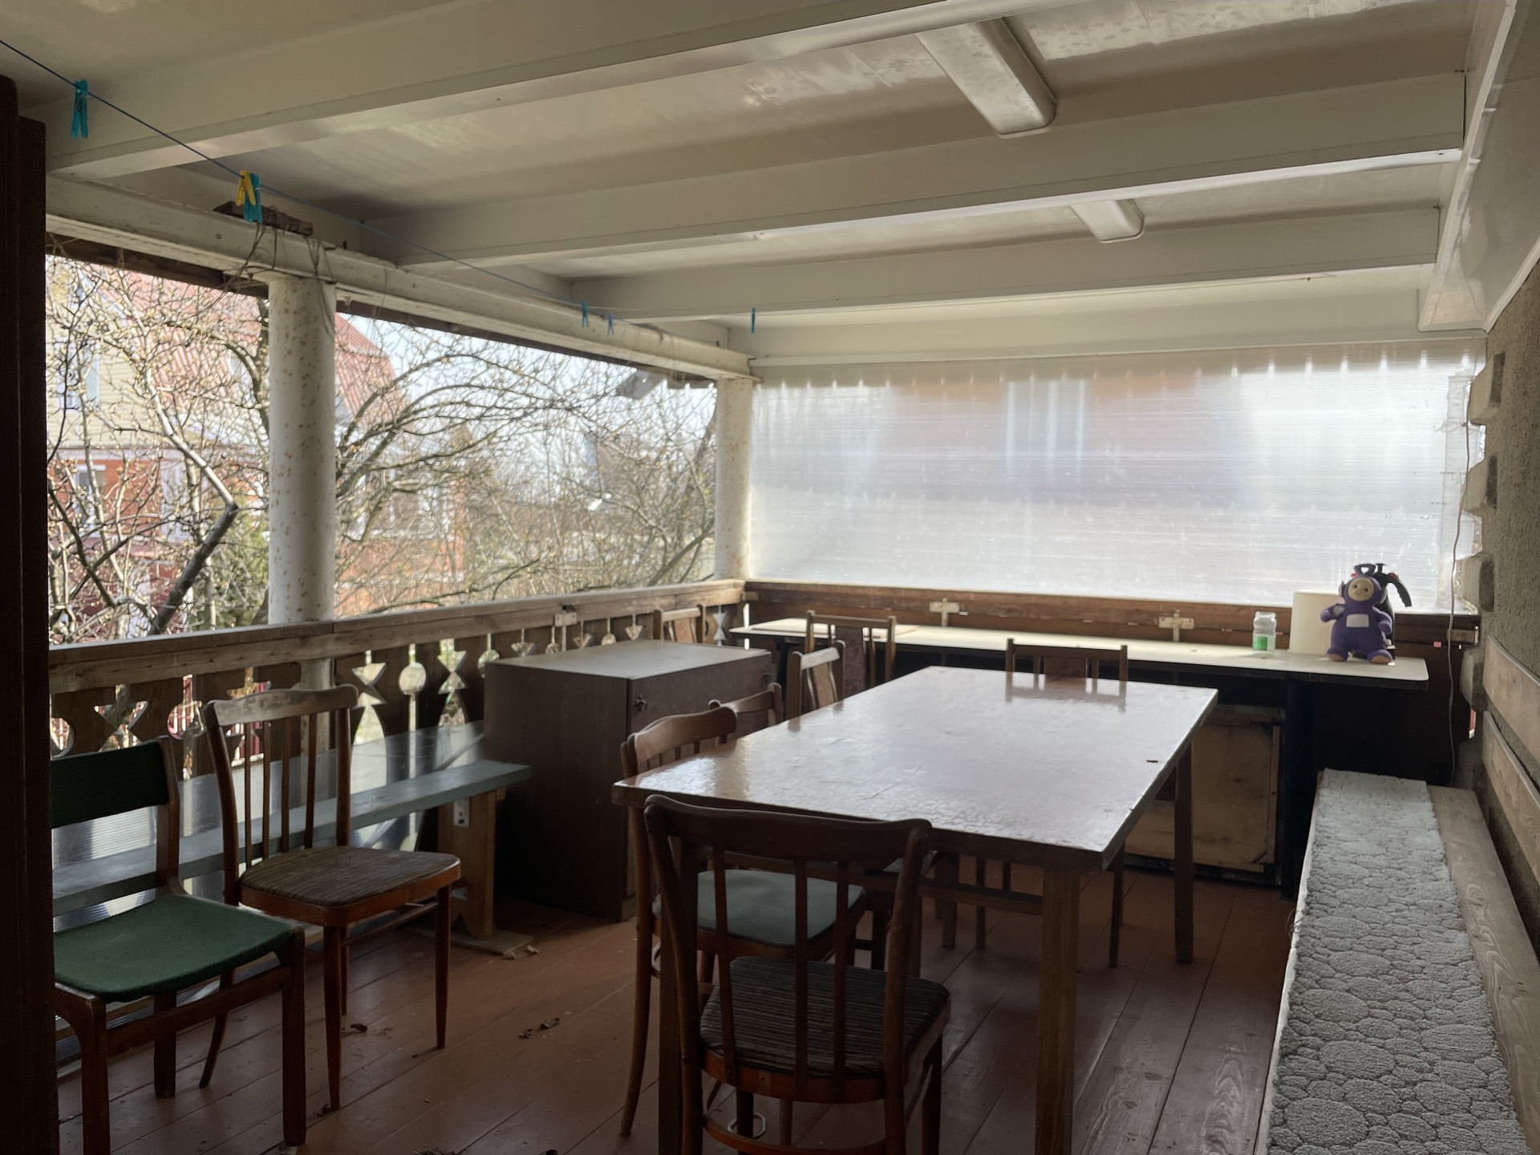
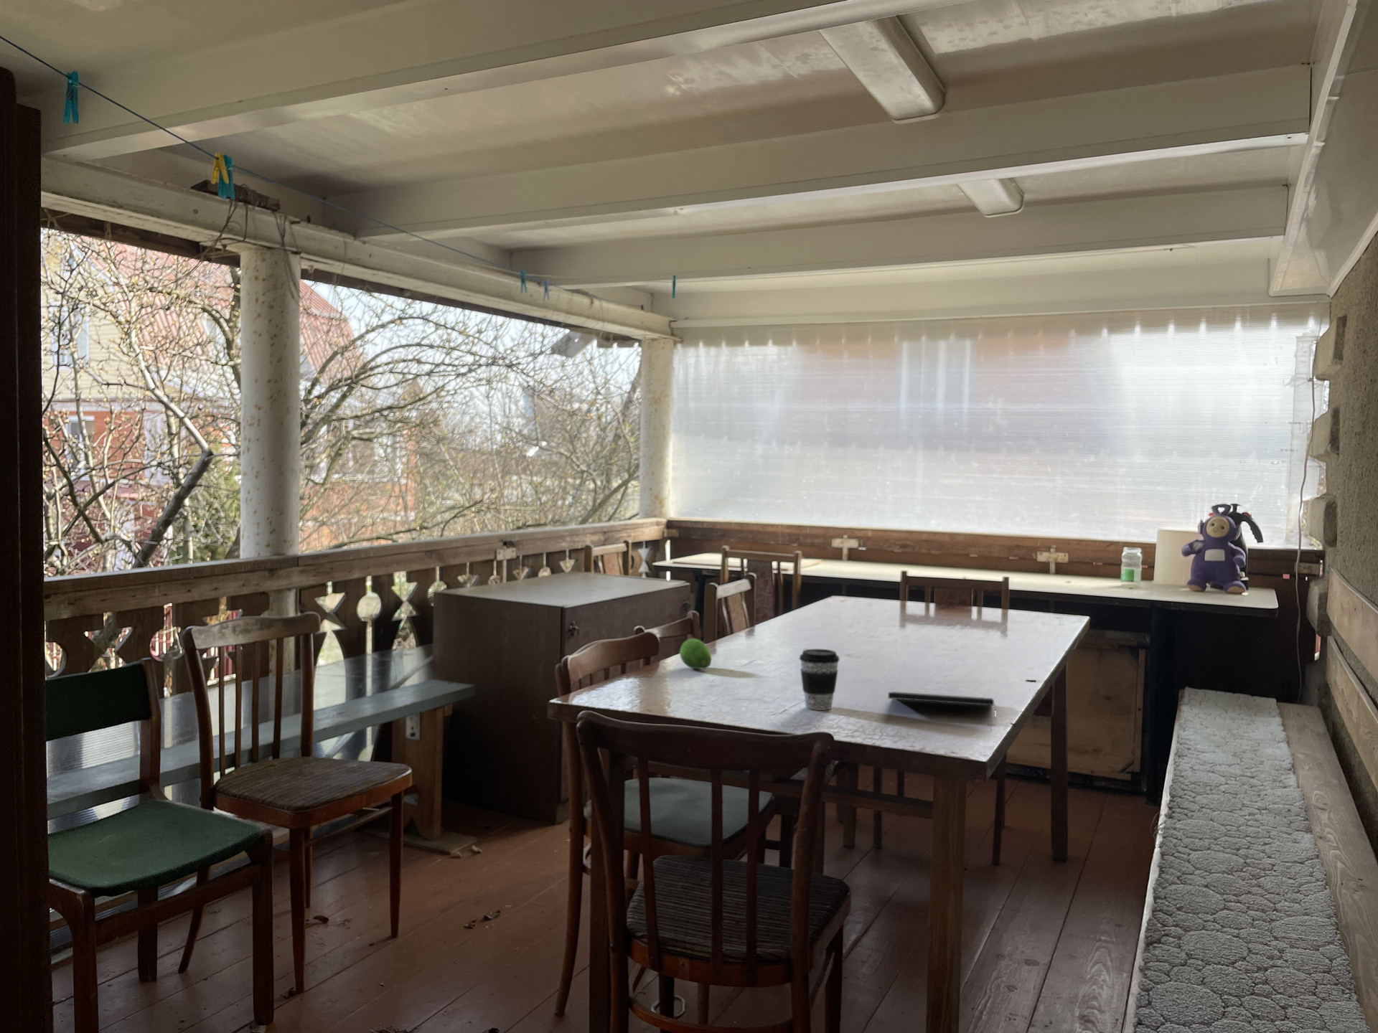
+ coffee cup (819, 679)
+ fruit (697, 653)
+ notepad (941, 698)
